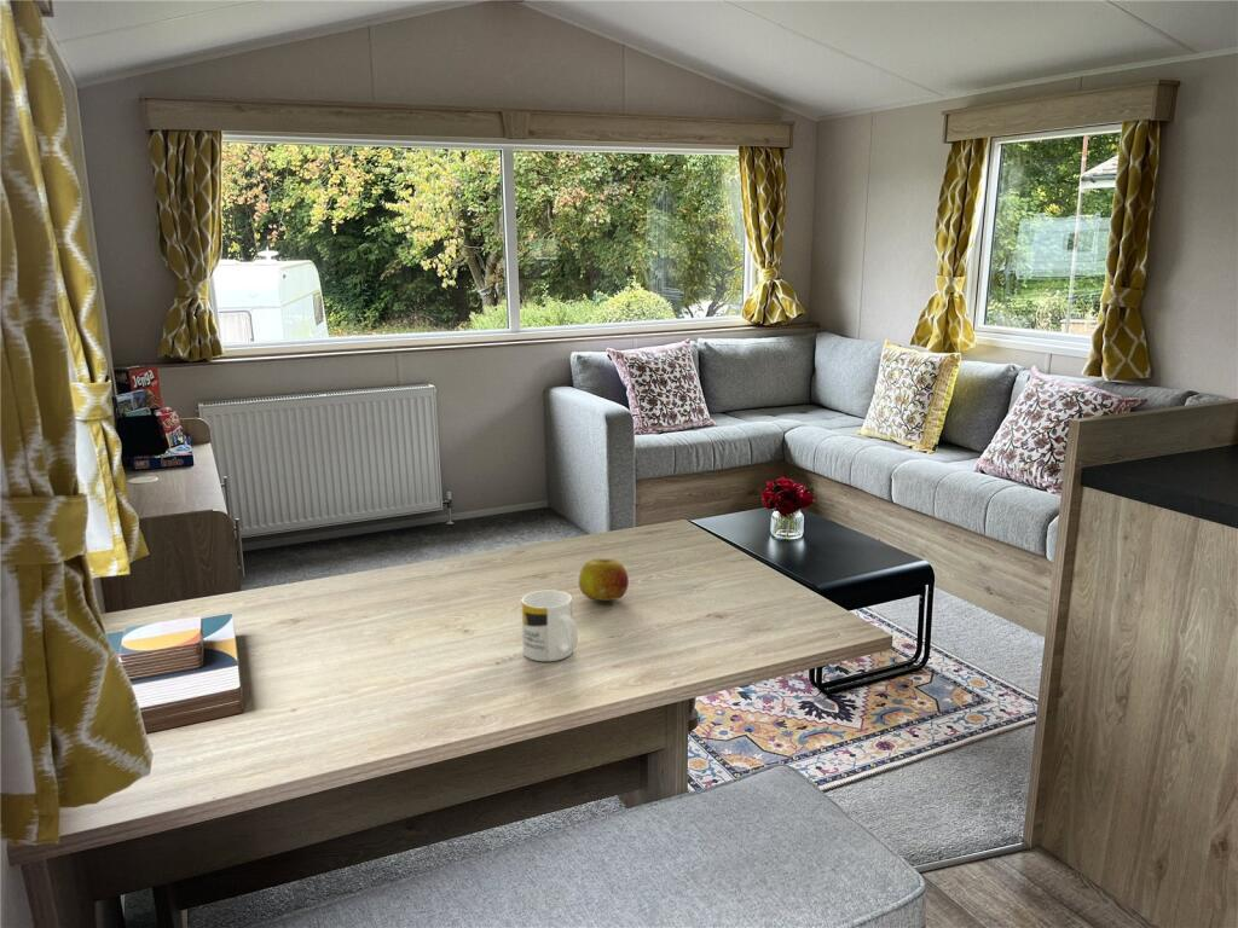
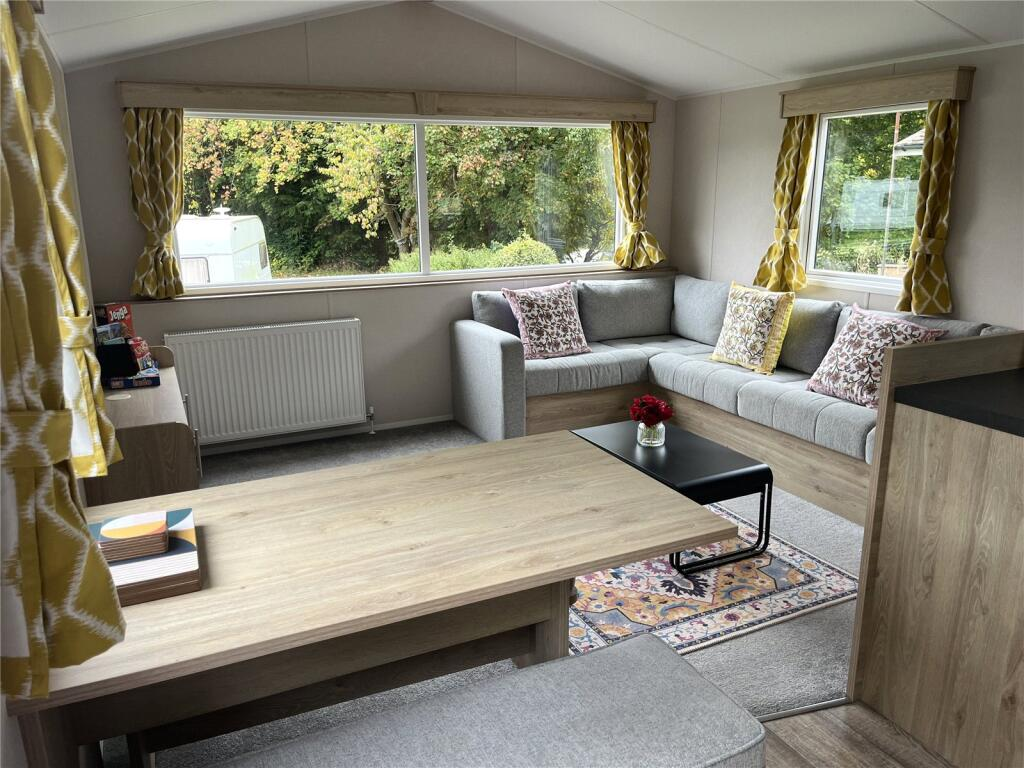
- fruit (603, 580)
- mug (551, 628)
